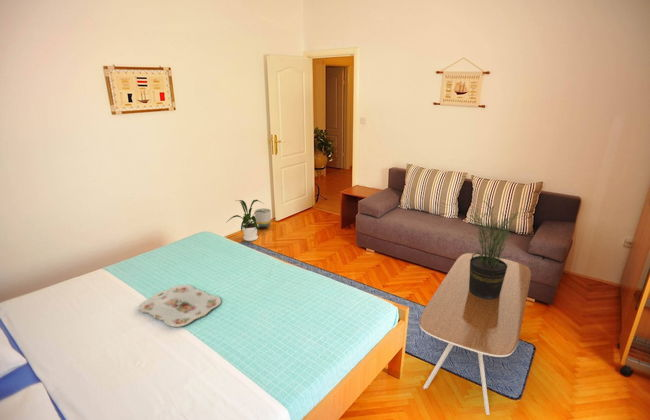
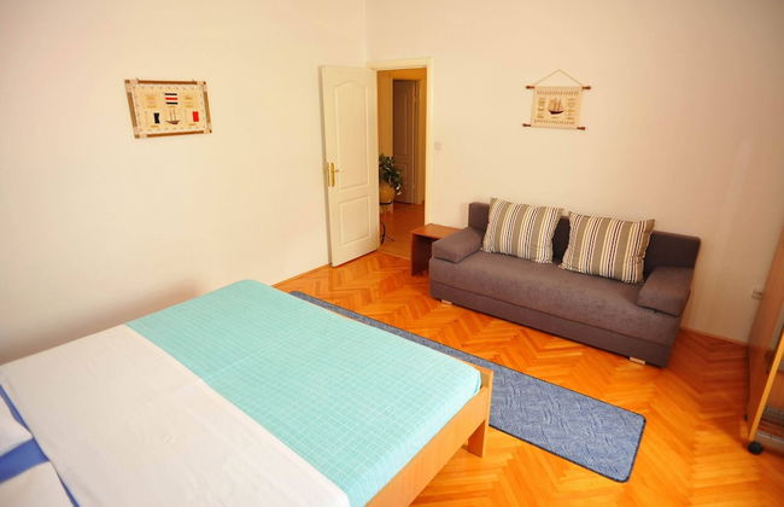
- serving tray (180, 304)
- potted plant (489, 248)
- planter (263, 219)
- coffee table (477, 321)
- house plant (248, 218)
